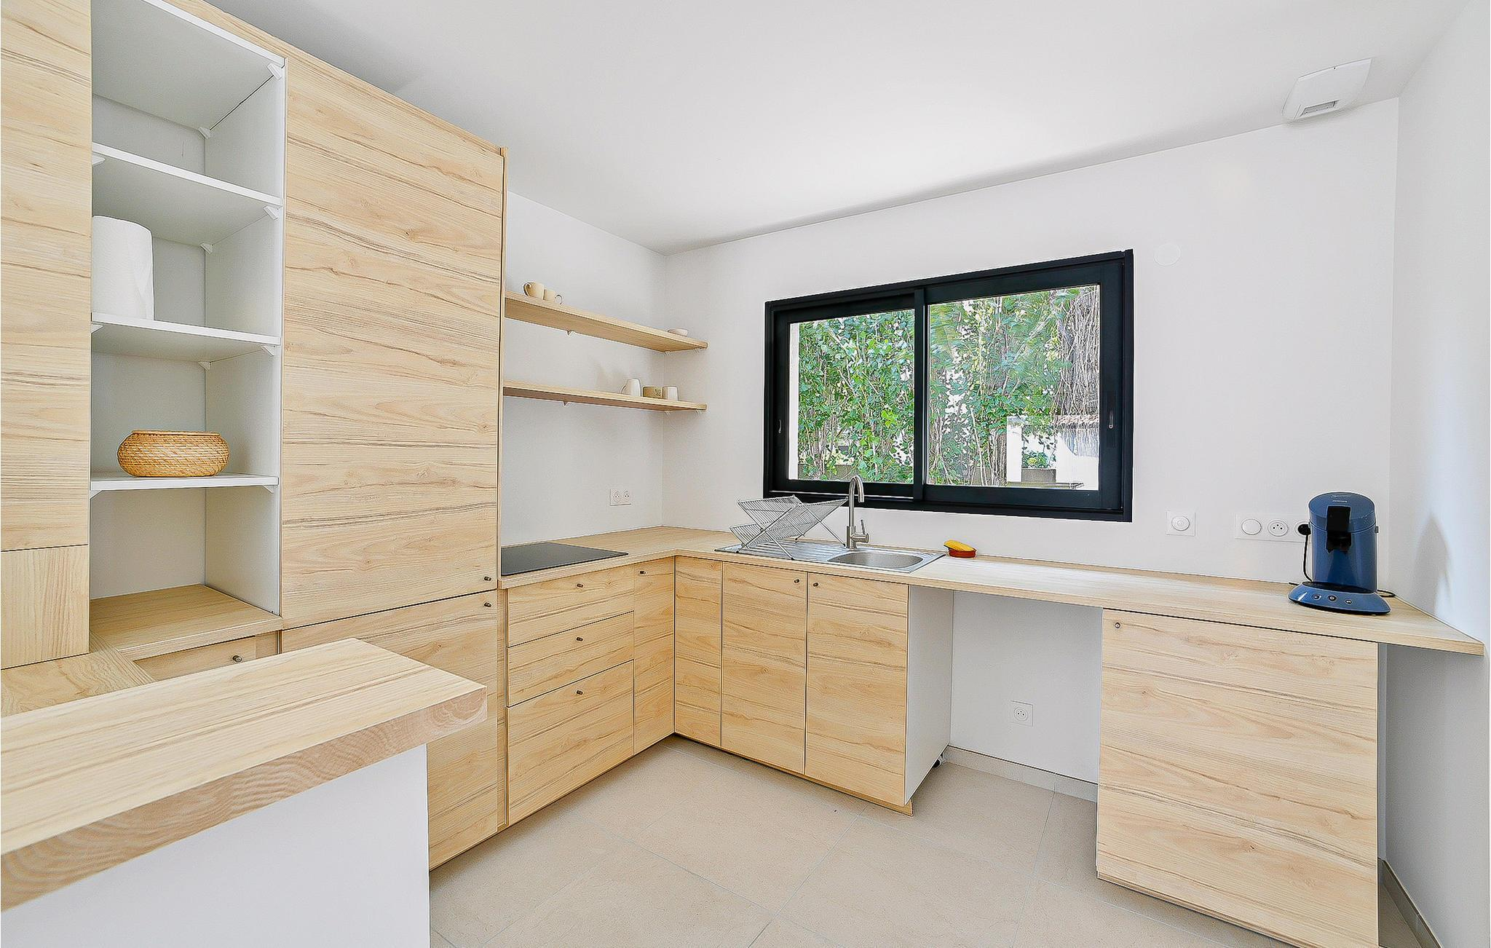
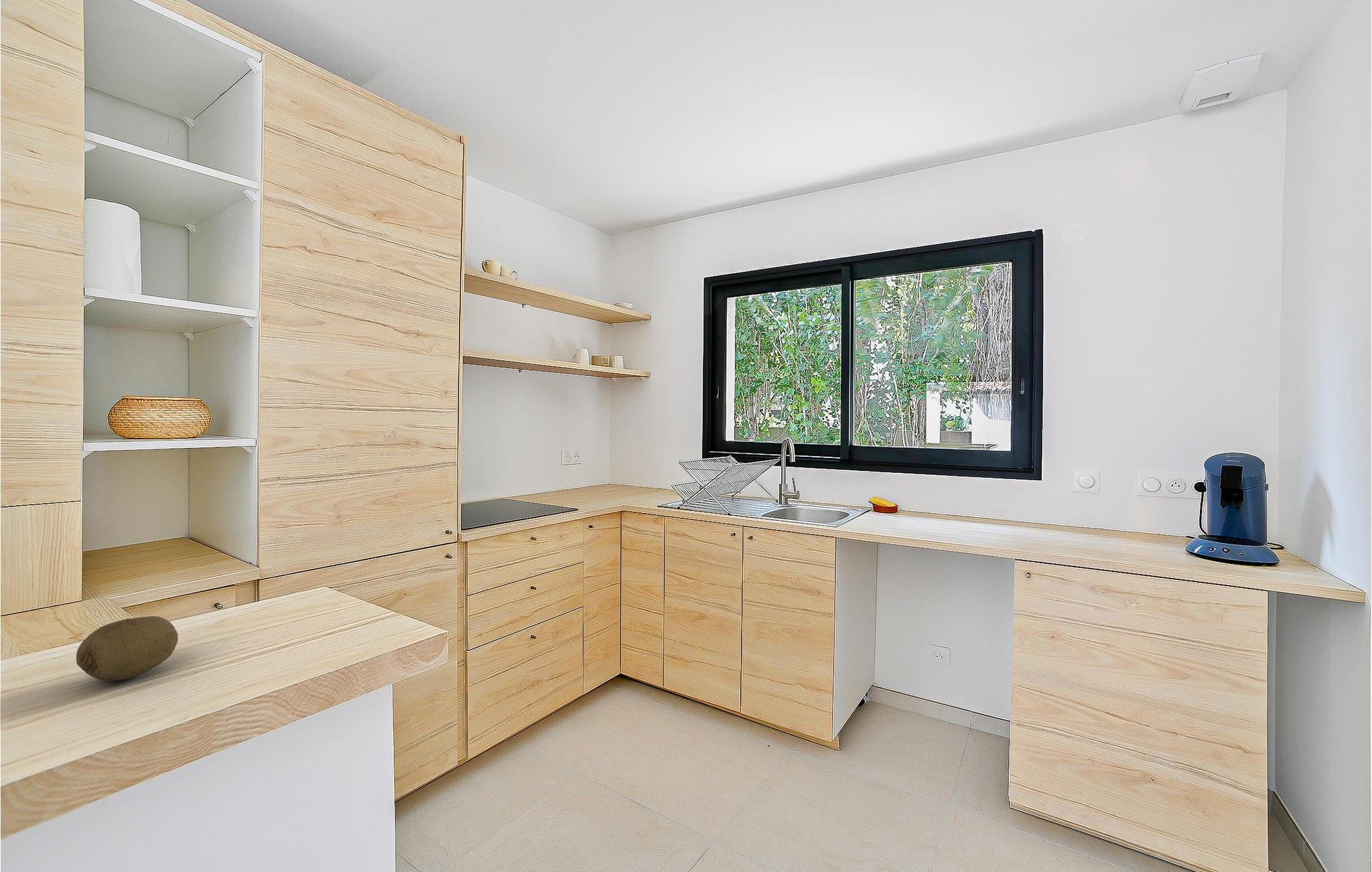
+ fruit (129, 647)
